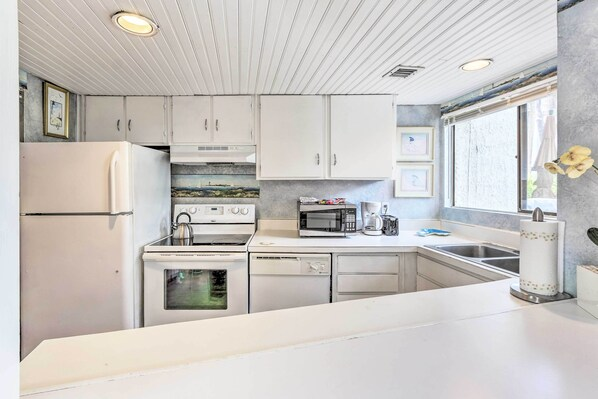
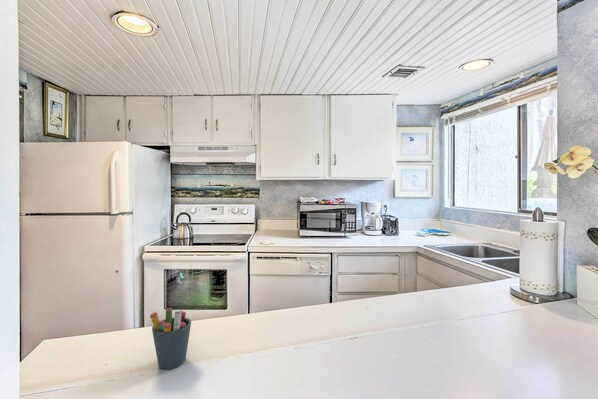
+ pen holder (171, 333)
